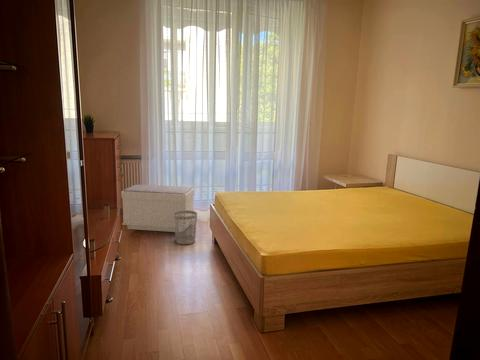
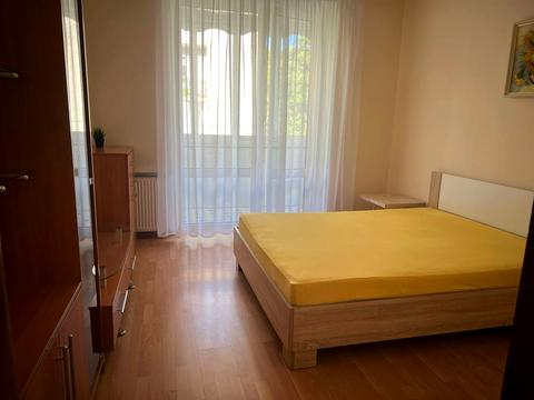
- bench (159, 207)
- wastebasket (185, 227)
